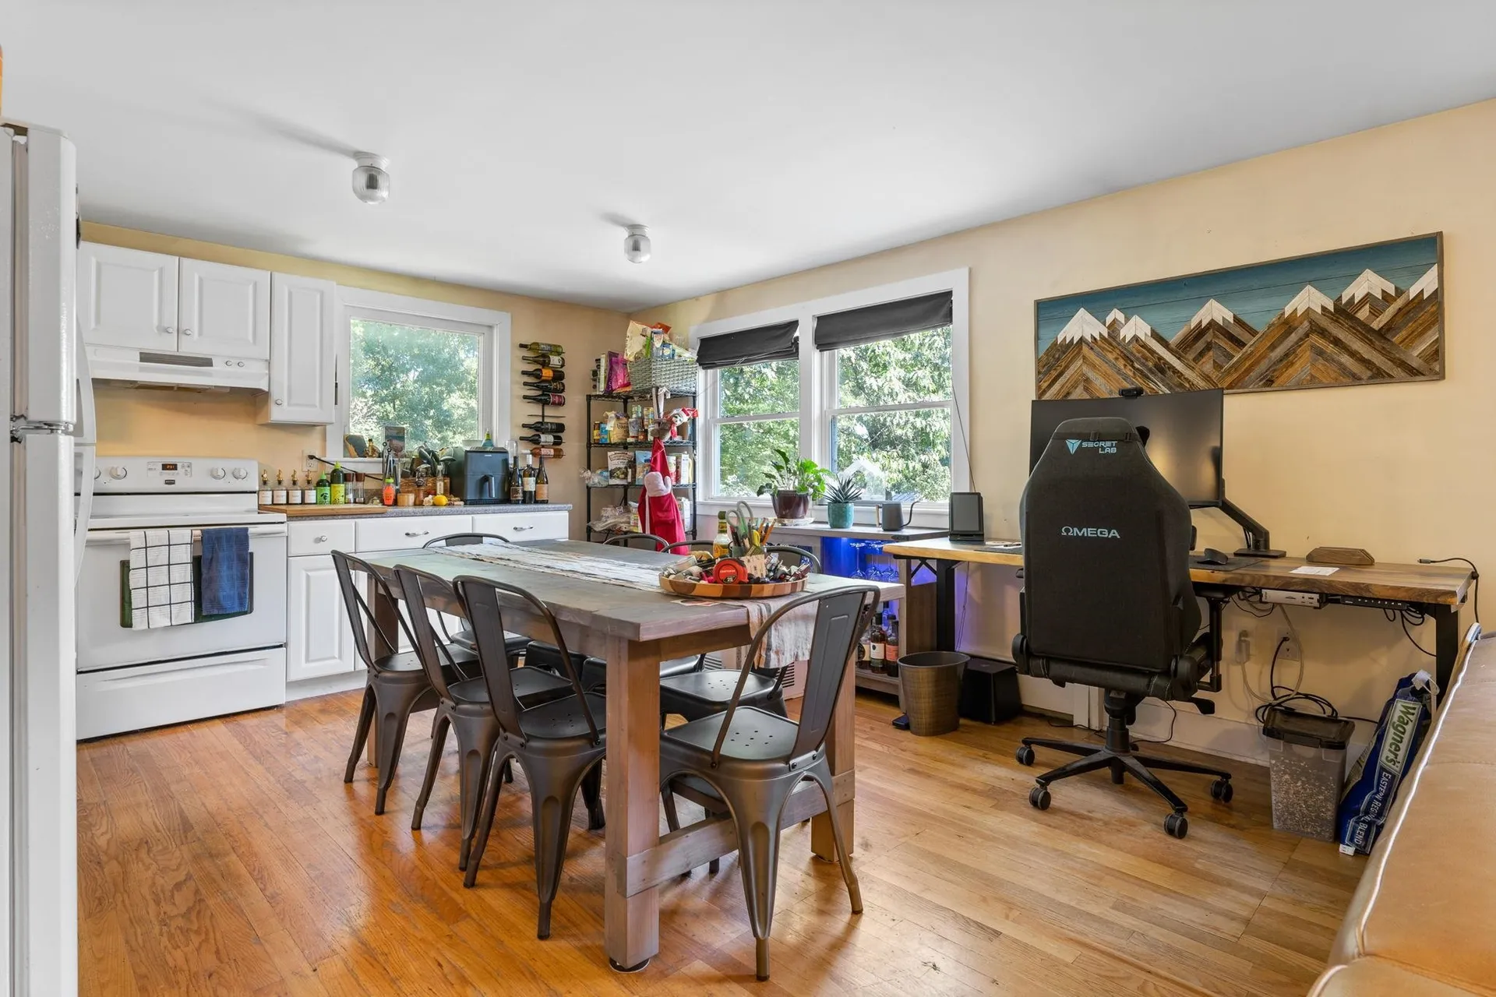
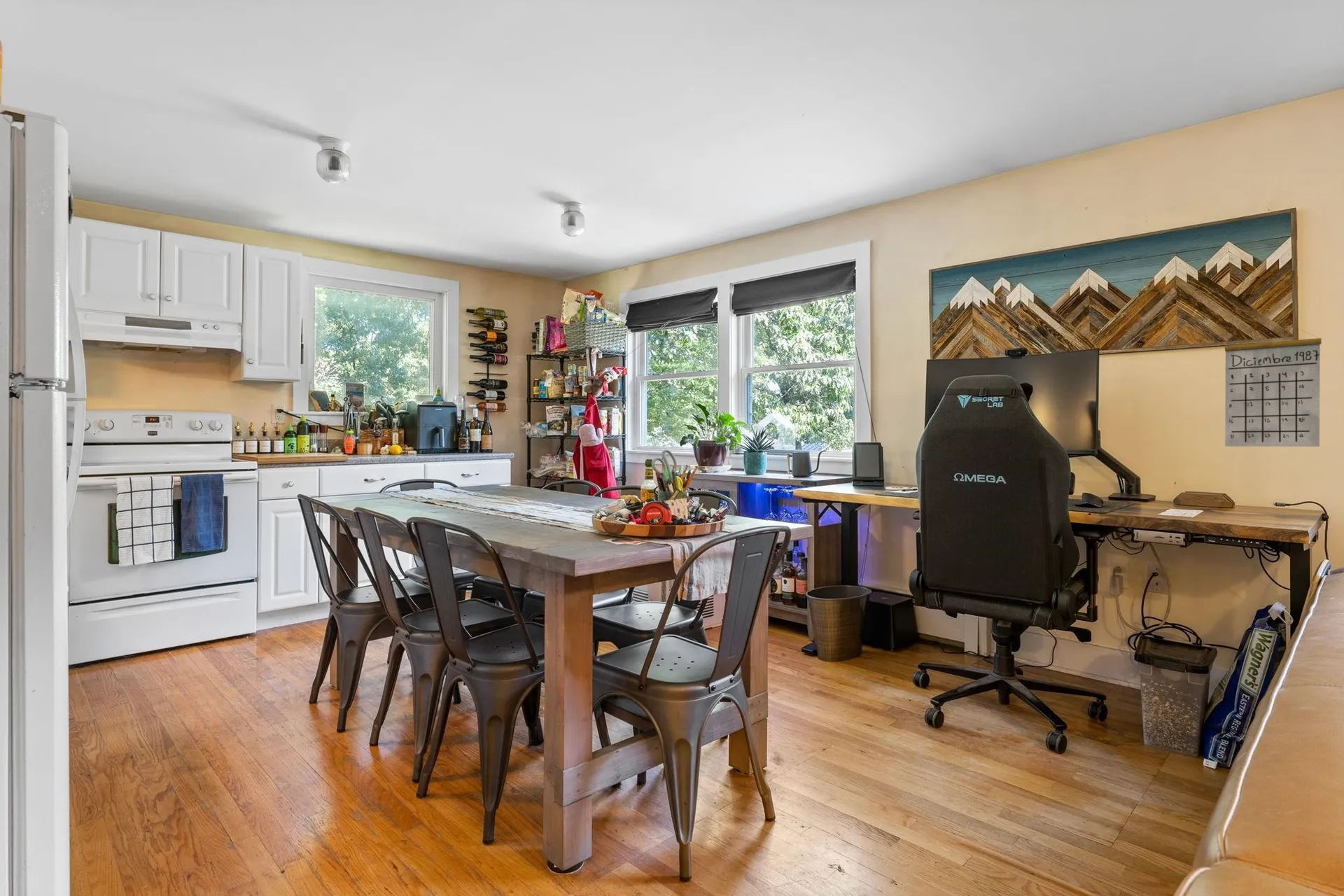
+ calendar (1271, 382)
